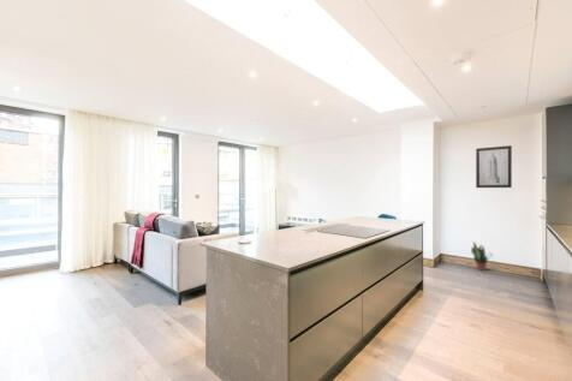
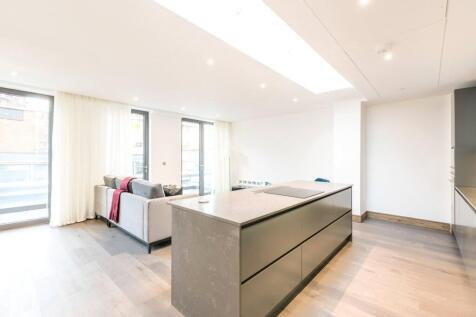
- potted plant (481, 256)
- wall art (493, 167)
